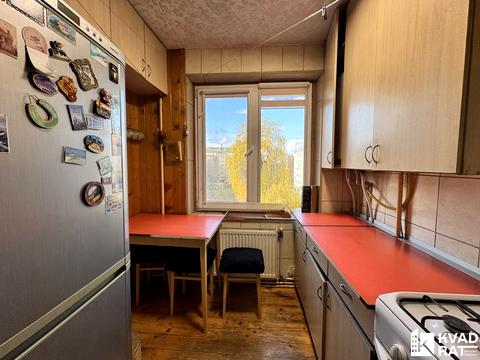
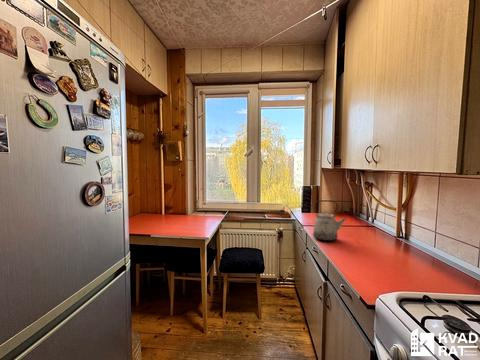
+ kettle (330, 219)
